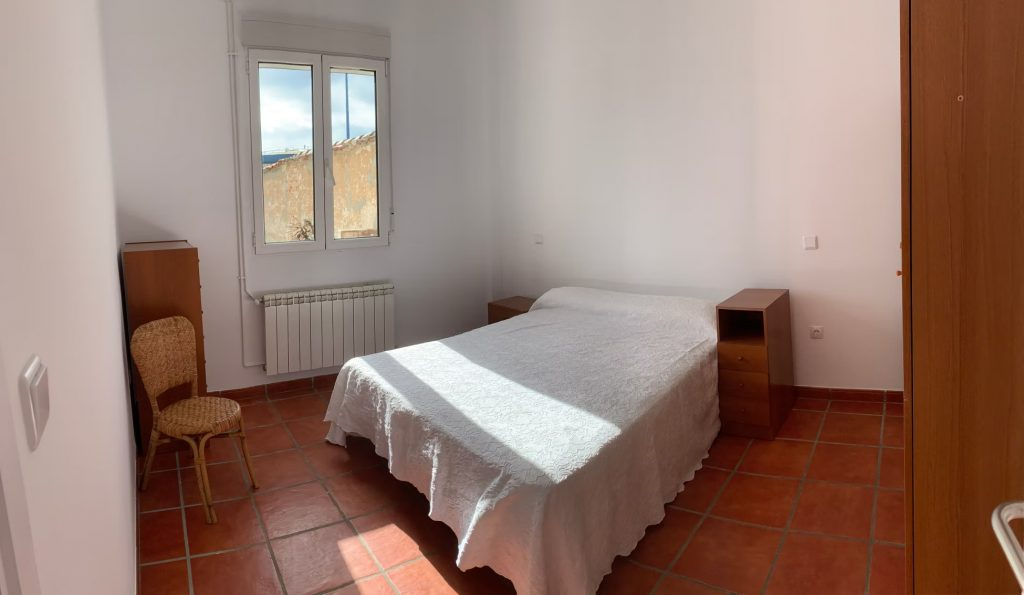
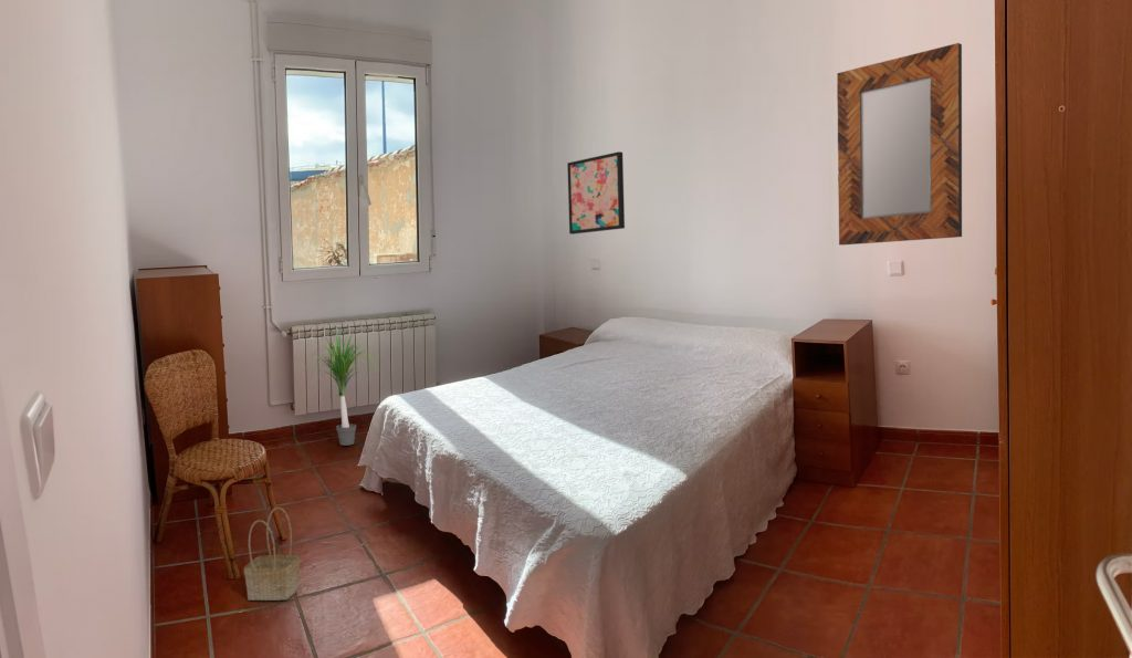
+ wall art (595, 194)
+ potted plant (342, 384)
+ basket (270, 553)
+ home mirror (895, 150)
